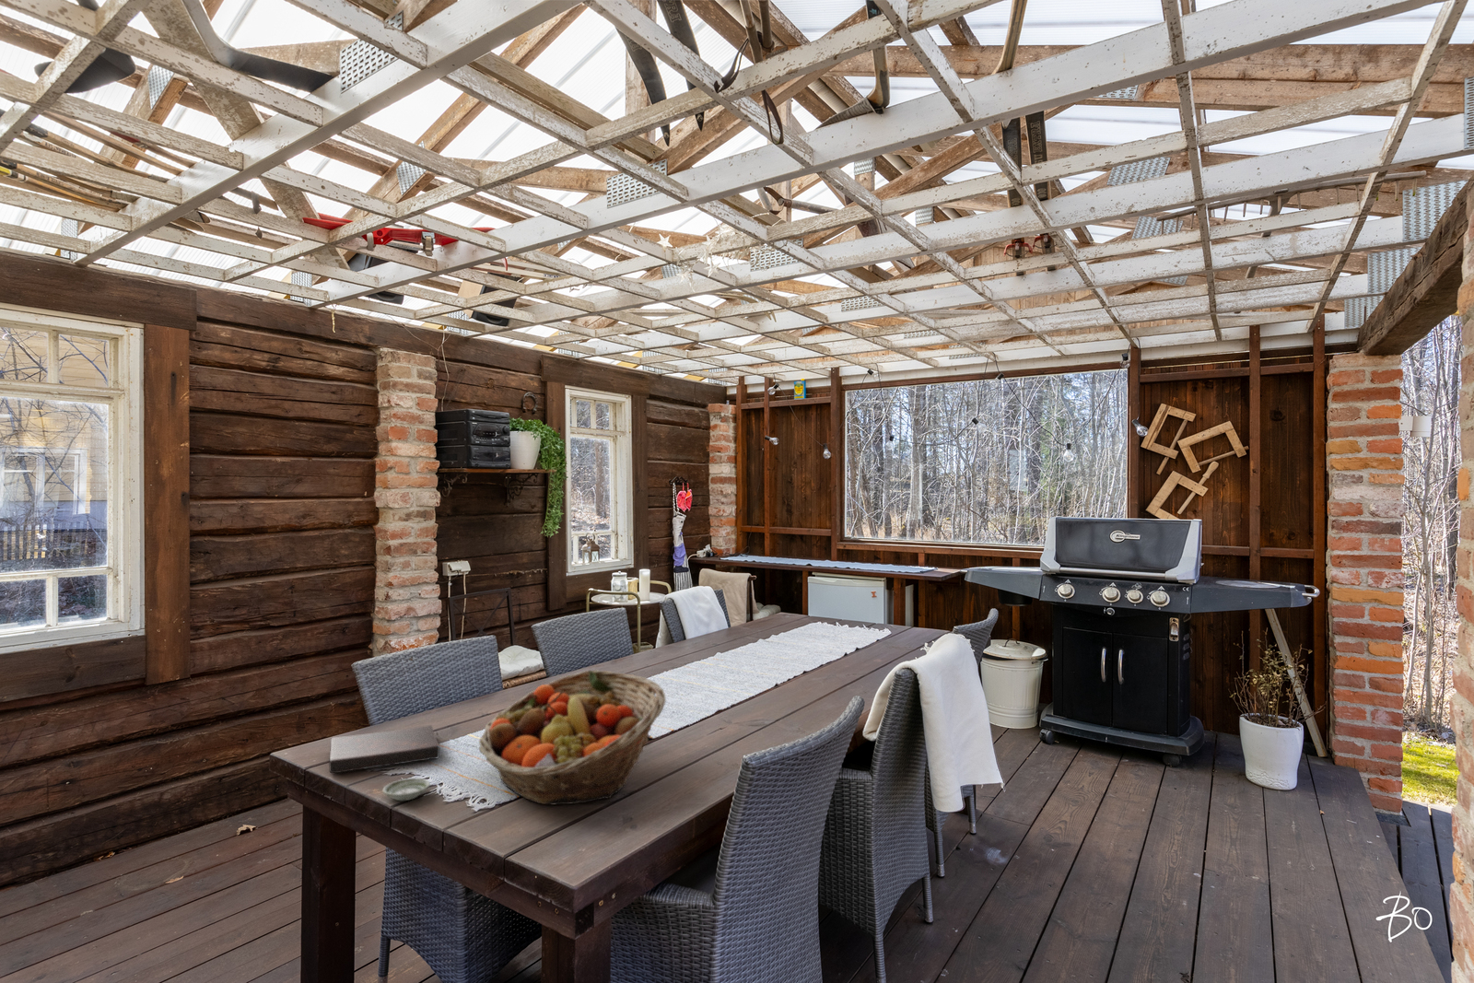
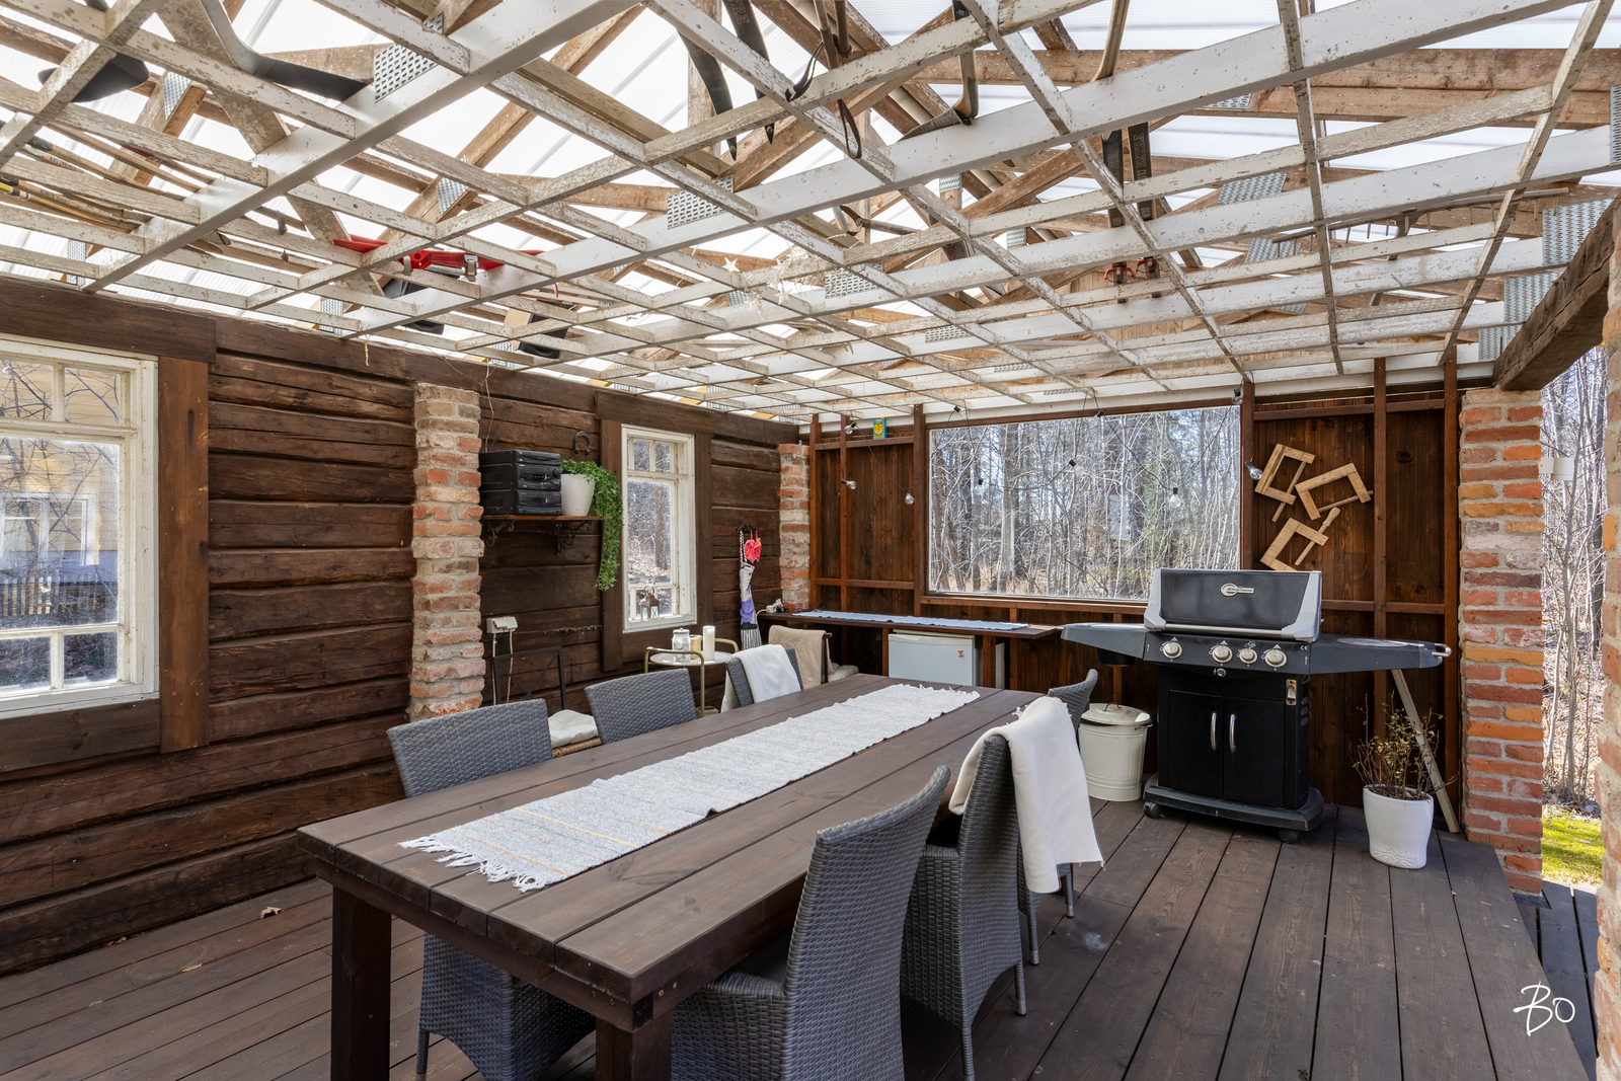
- book (384, 747)
- fruit basket (572, 732)
- saucer (406, 790)
